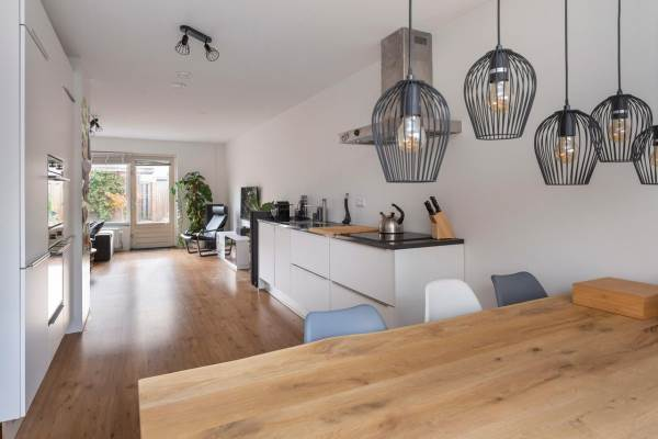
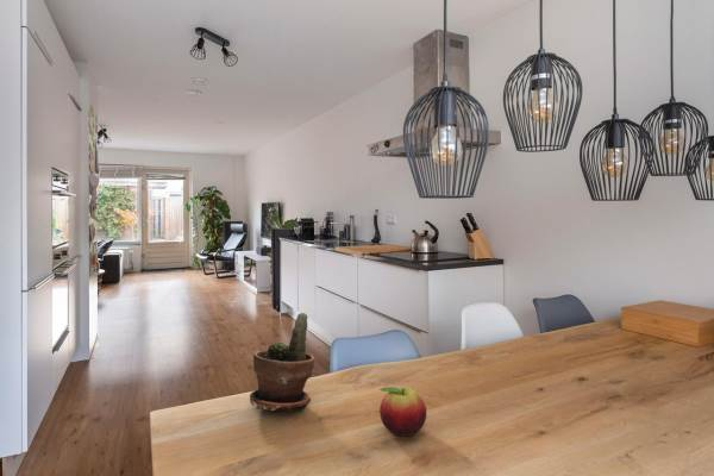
+ fruit (402, 408)
+ potted plant (282, 359)
